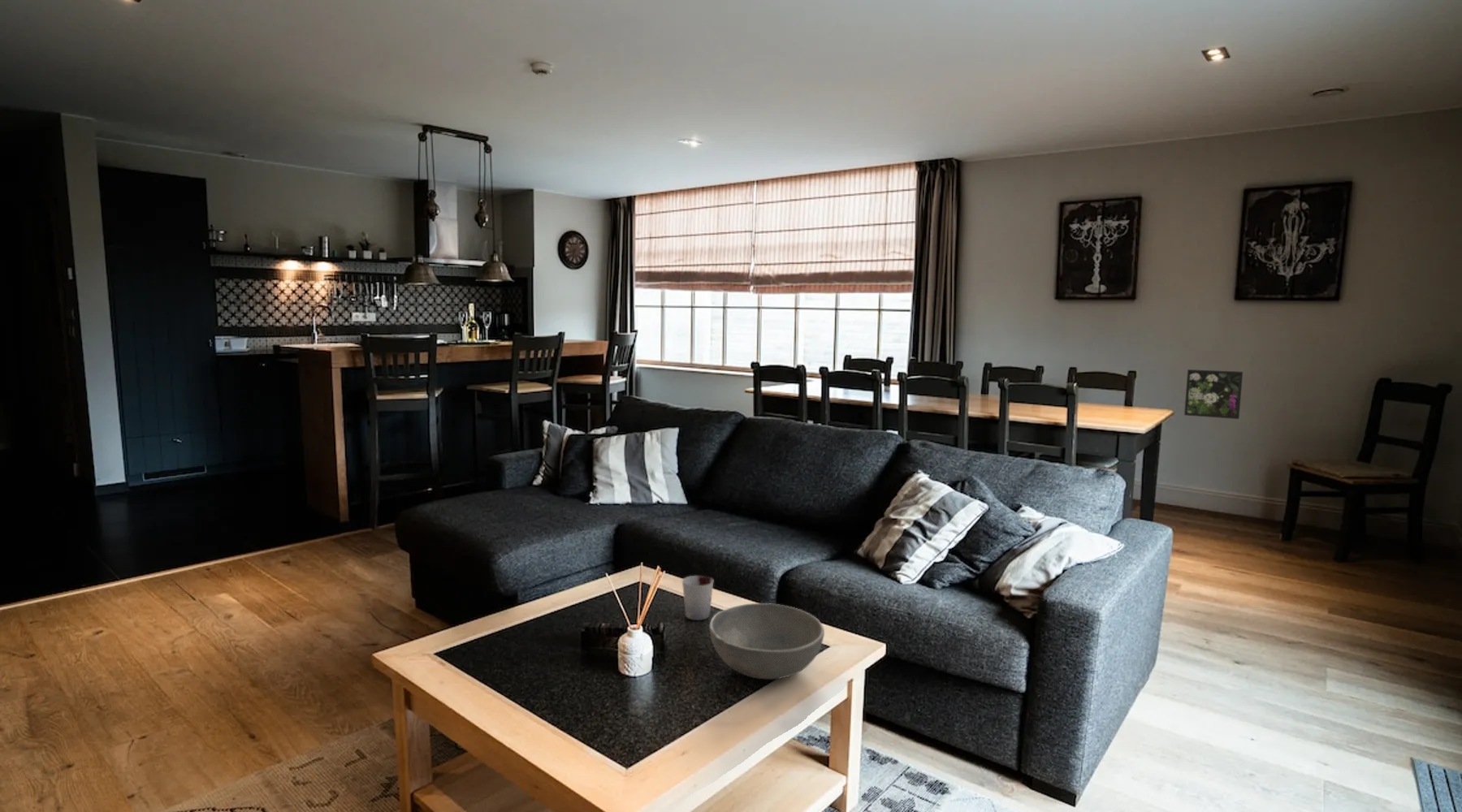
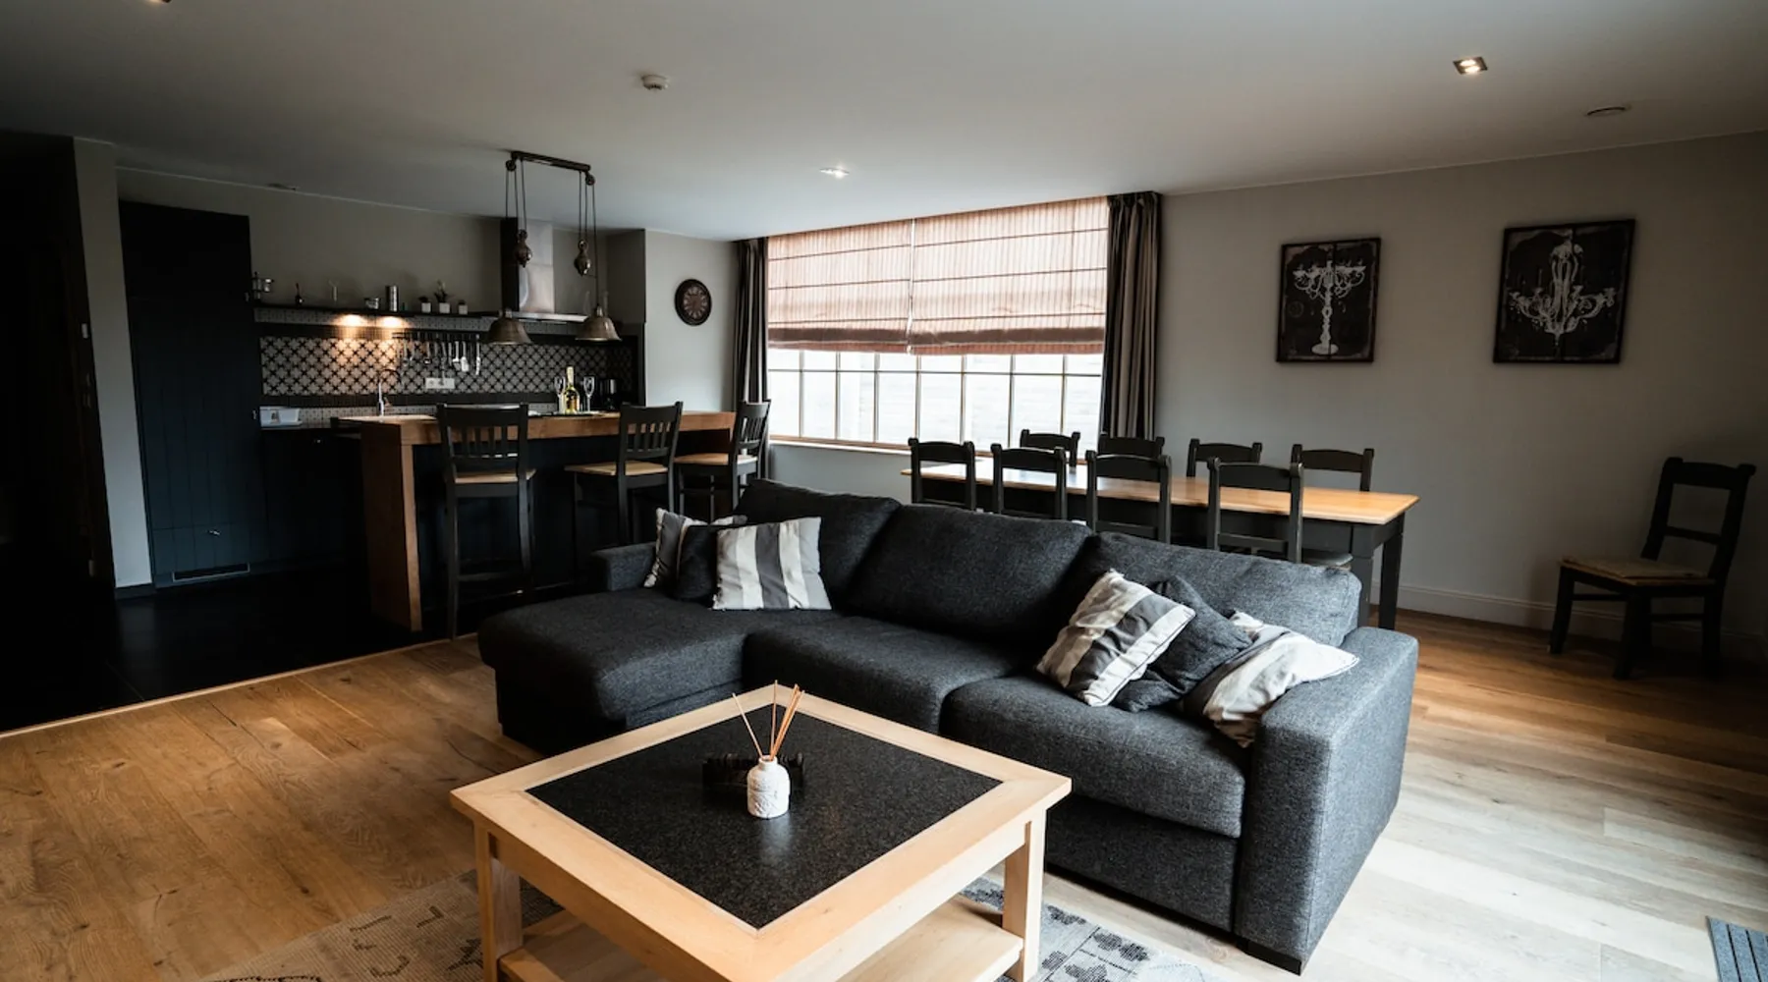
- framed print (1213, 394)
- cup (697, 596)
- bowl (766, 646)
